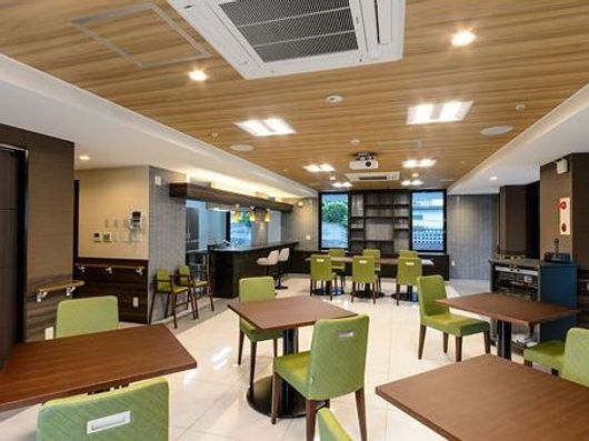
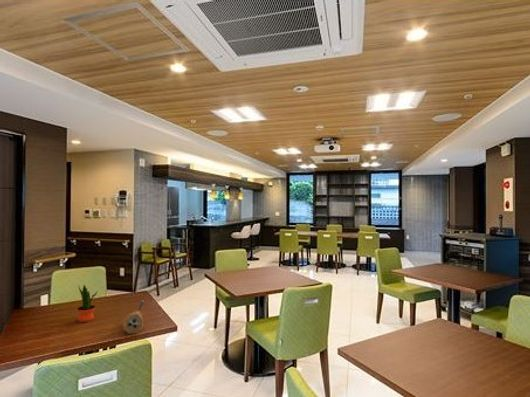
+ pepper mill (136, 314)
+ potted plant (86, 301)
